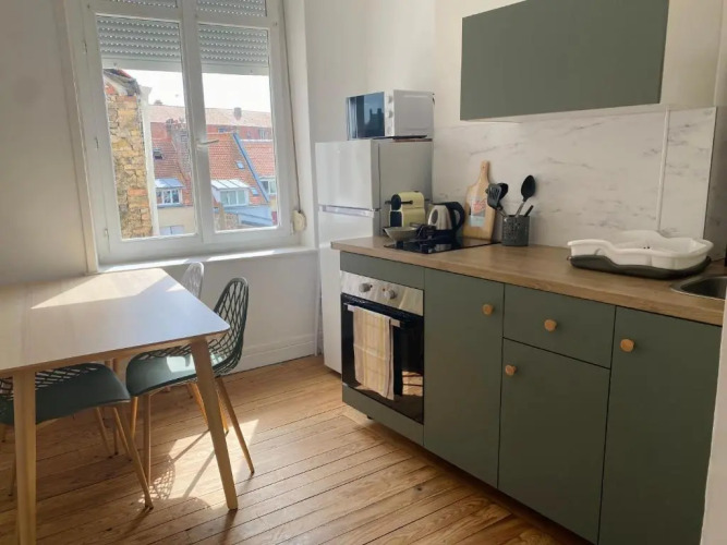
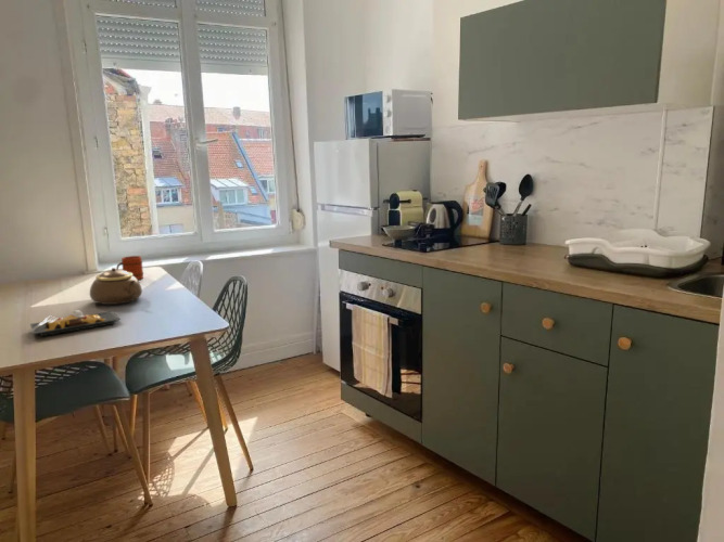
+ teapot (116, 284)
+ plate (73, 318)
+ mug (129, 268)
